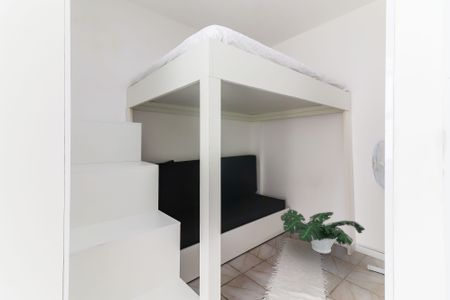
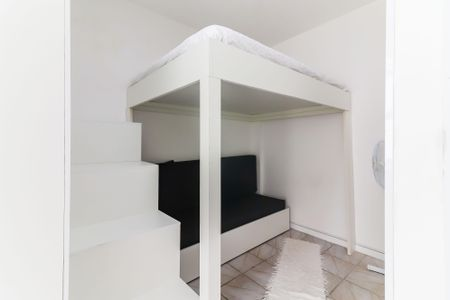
- potted plant (314, 233)
